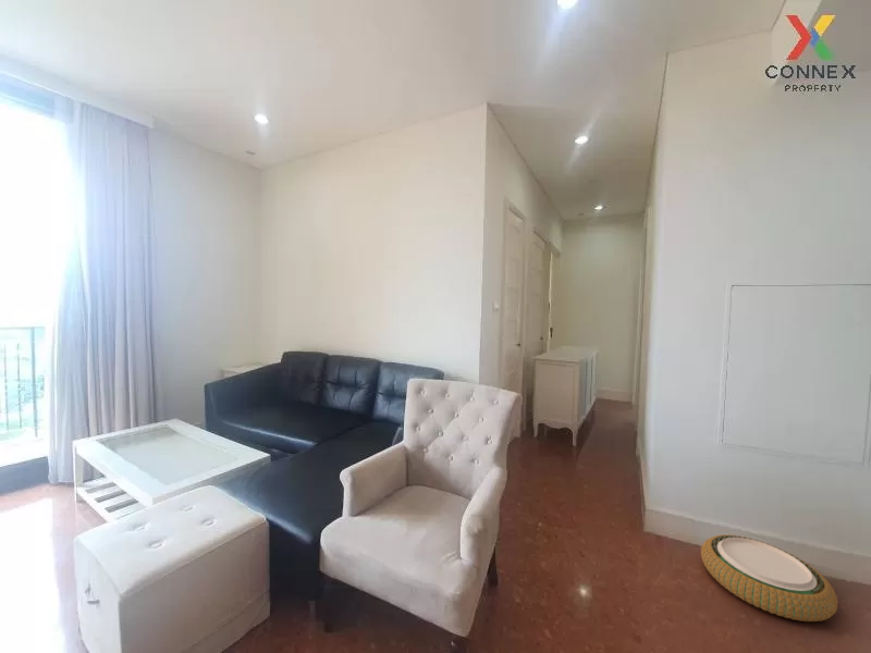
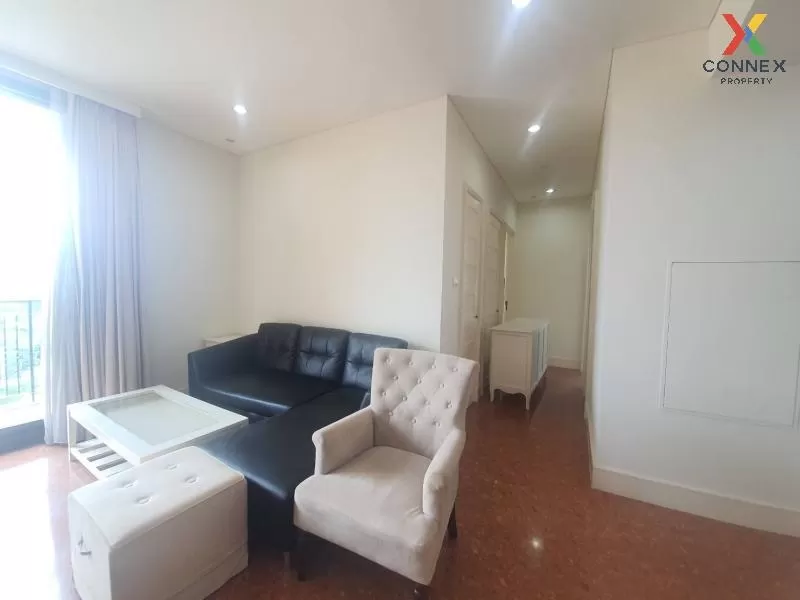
- woven basket (762, 570)
